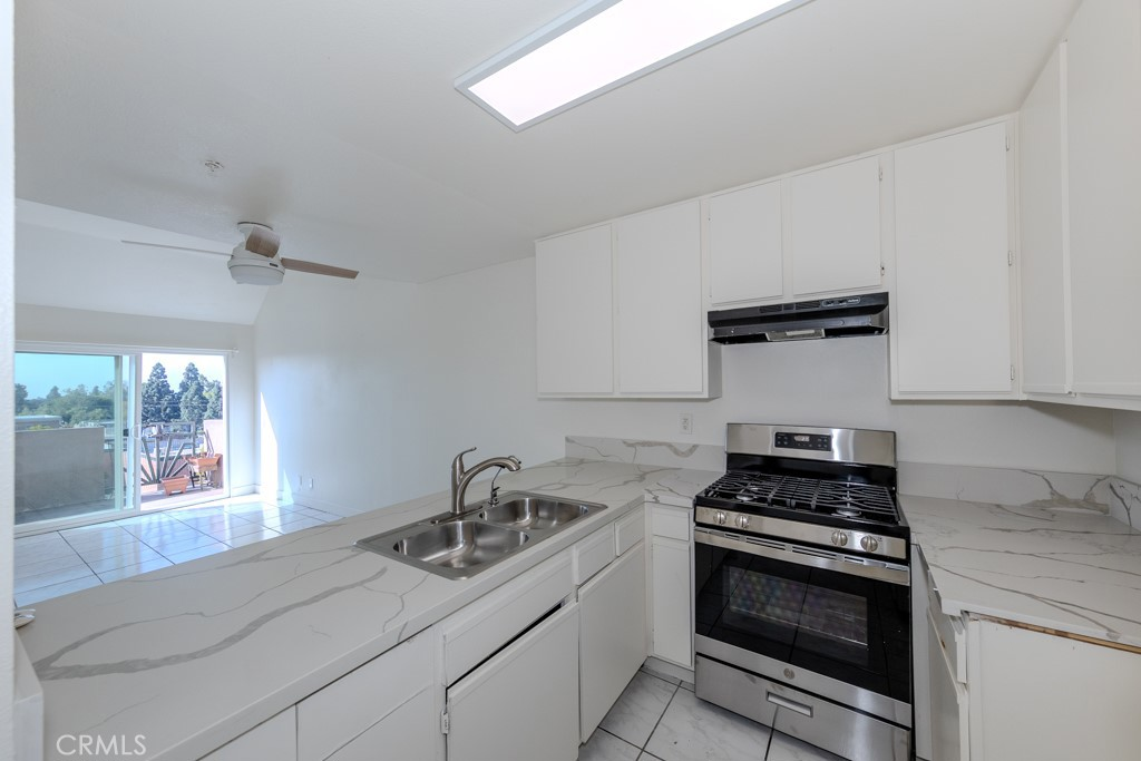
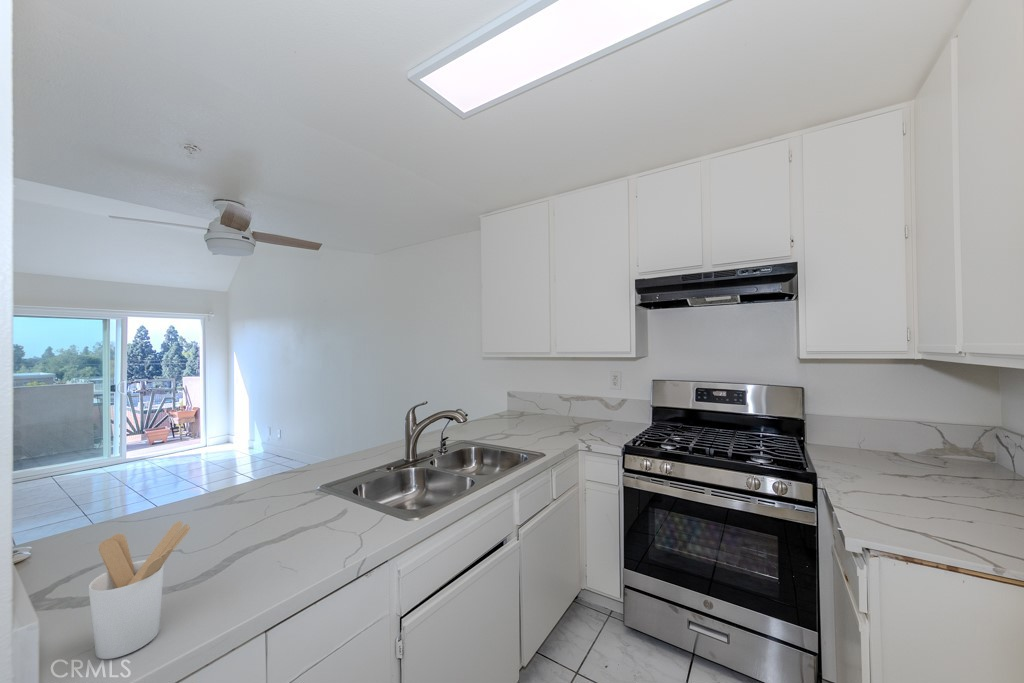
+ utensil holder (145, 582)
